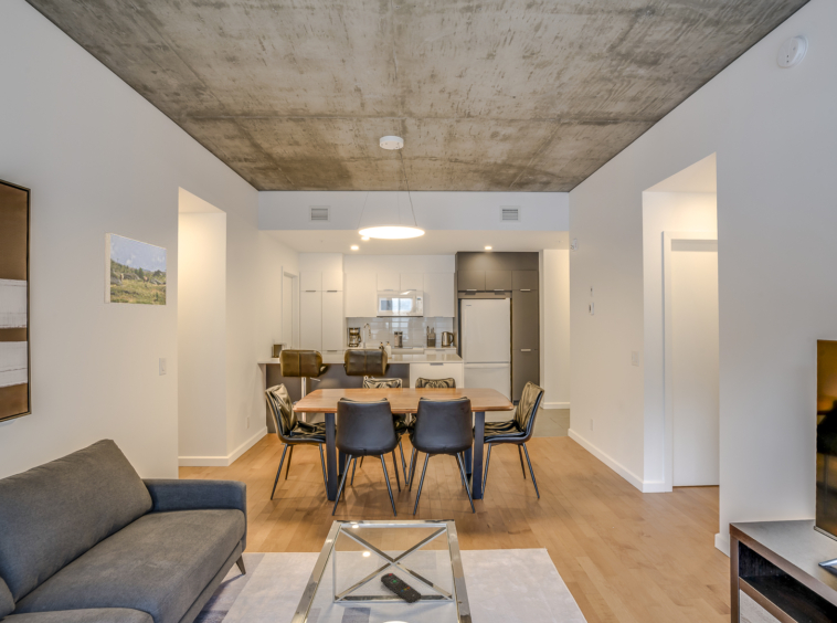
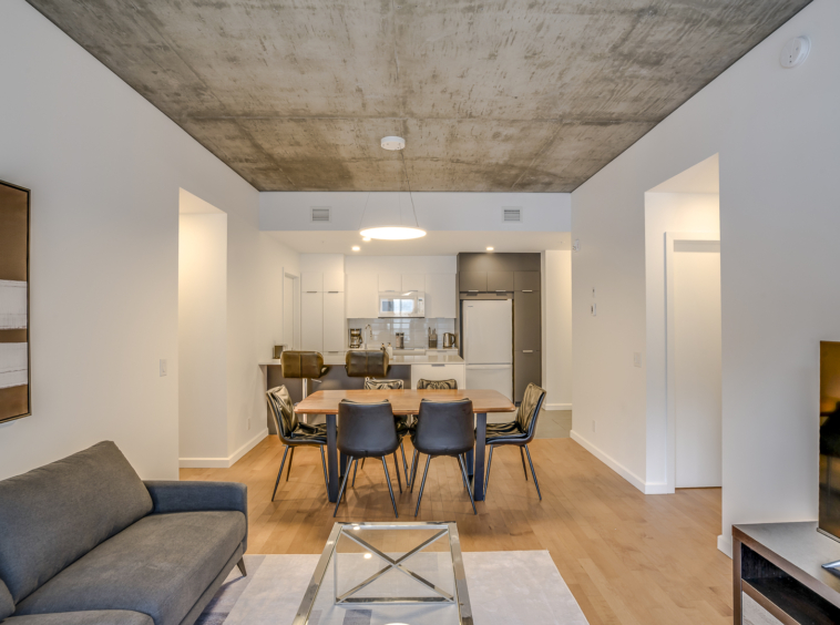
- remote control (400, 587)
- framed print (138, 273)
